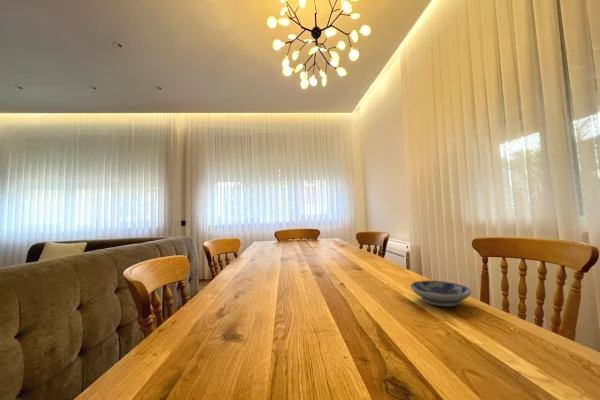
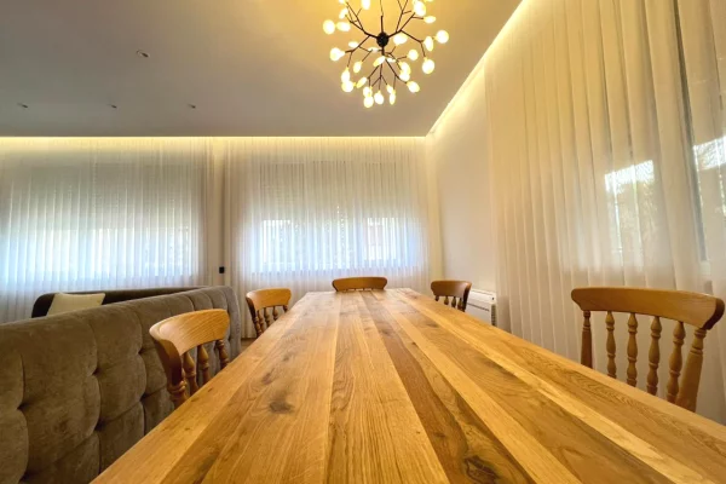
- bowl (439, 293)
